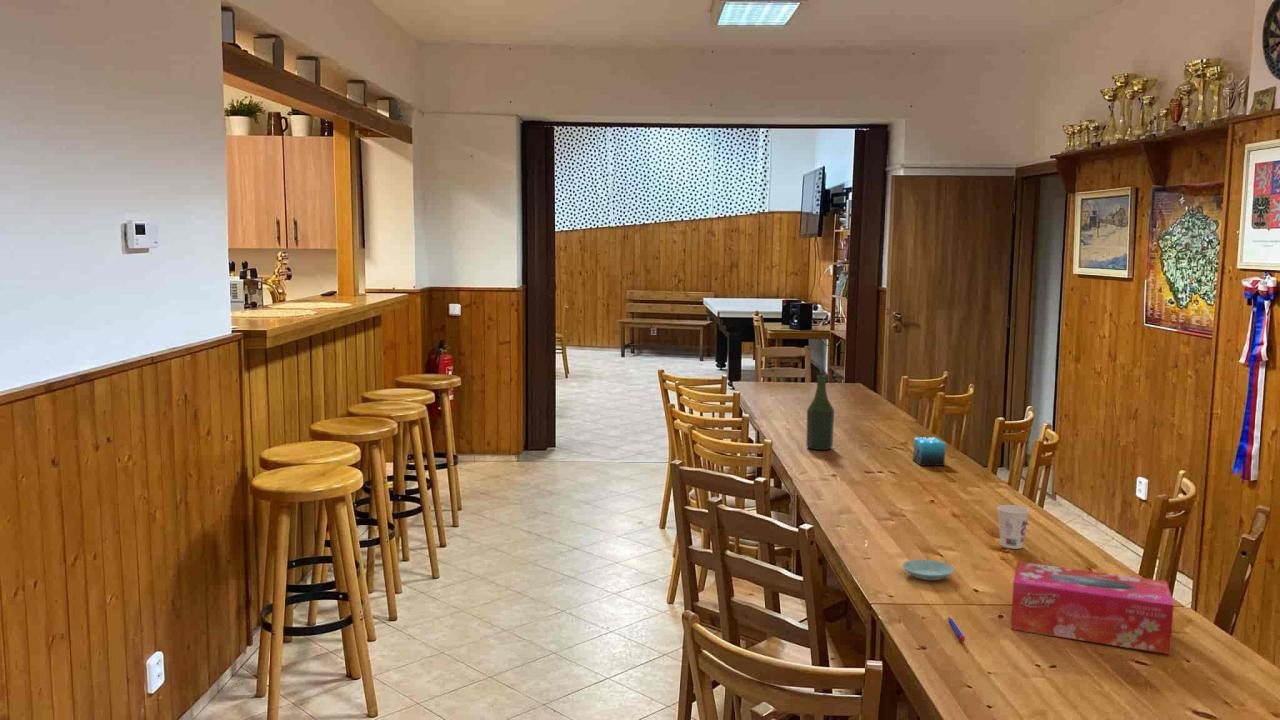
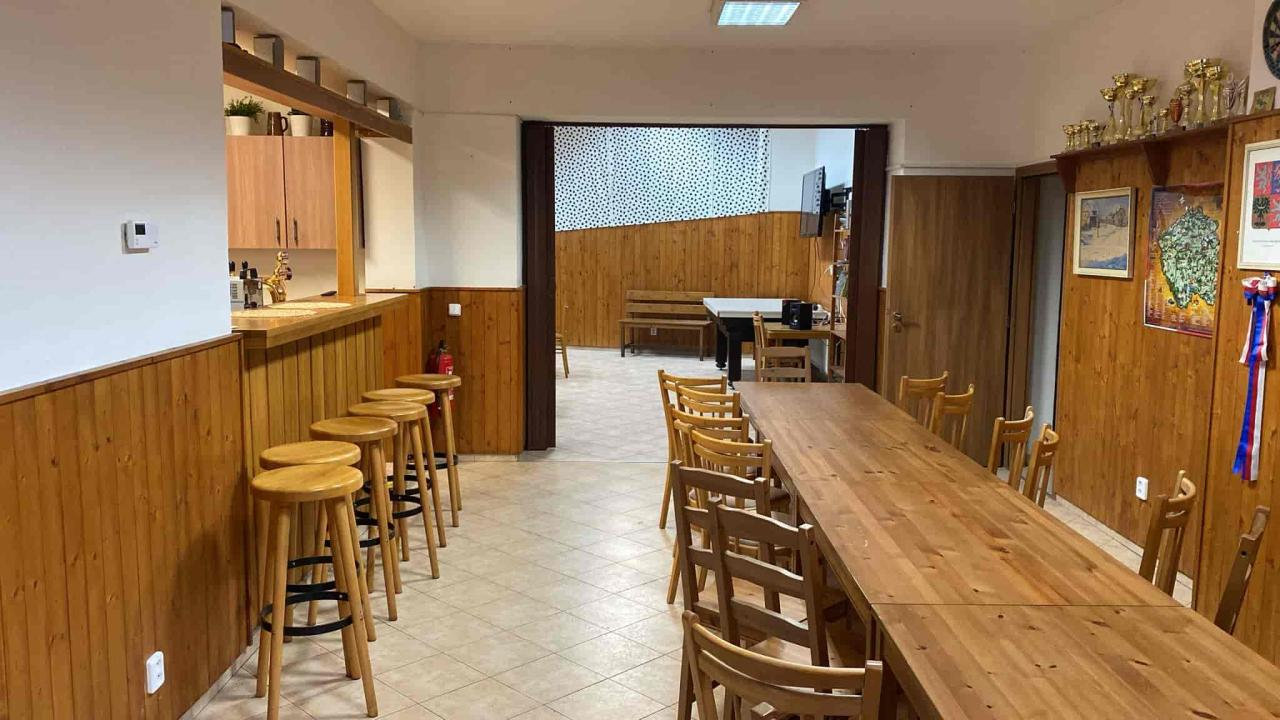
- bottle (820, 412)
- candle (929, 446)
- tissue box (1088, 605)
- pen (955, 627)
- cup (1012, 527)
- saucer (927, 571)
